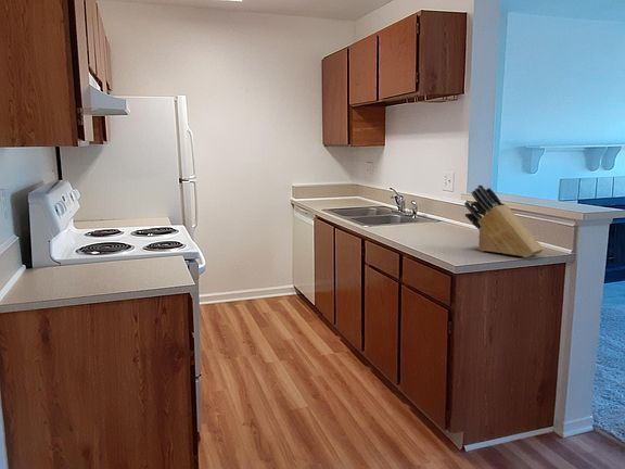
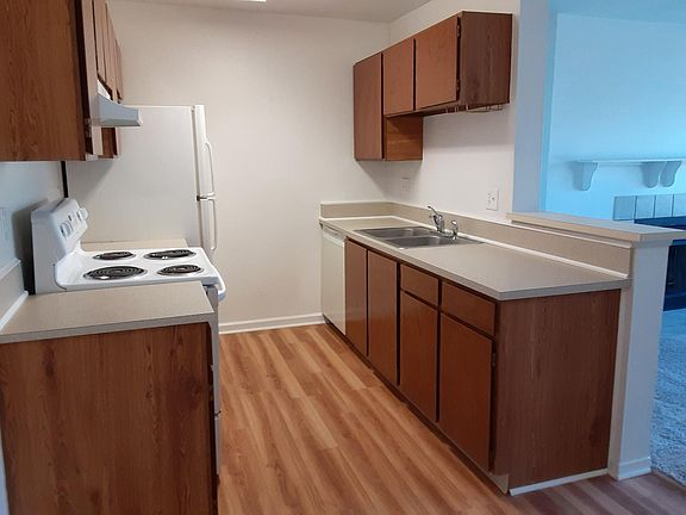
- knife block (502, 218)
